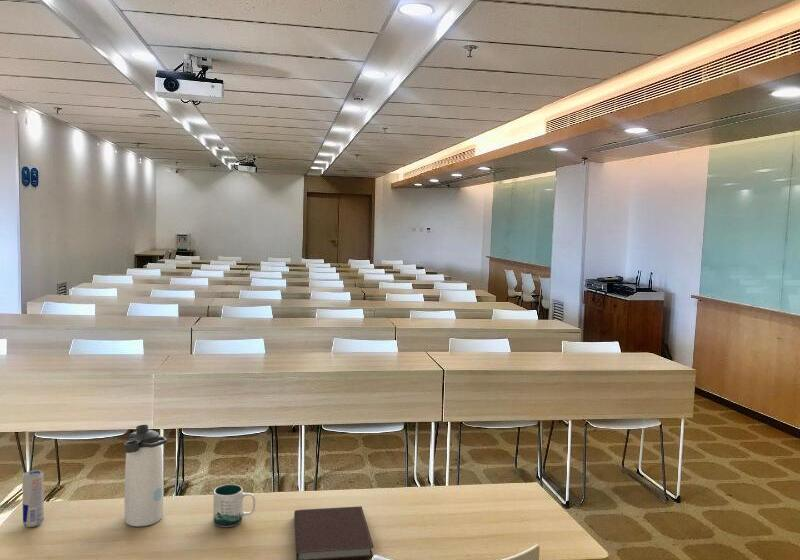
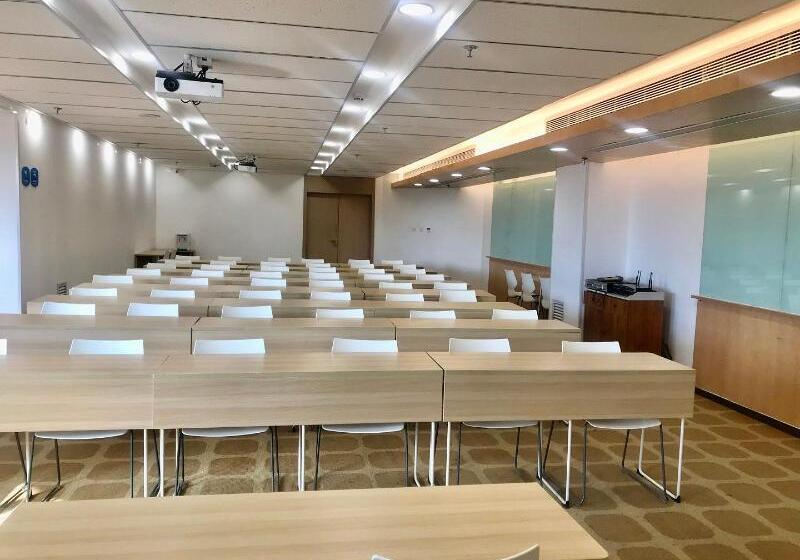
- beverage can (33, 498)
- mug (234, 504)
- notebook (331, 532)
- thermos bottle (142, 474)
